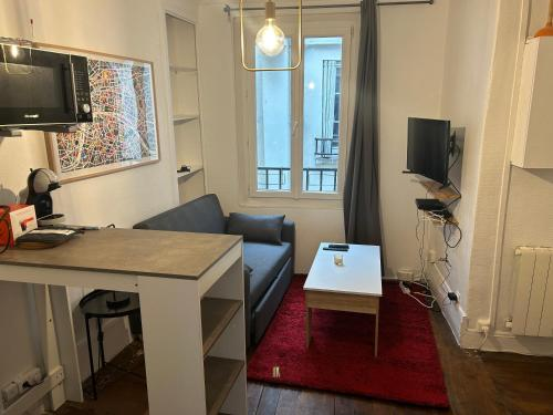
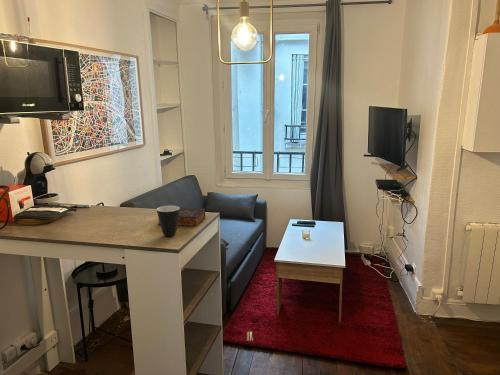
+ book (182, 216)
+ mug (169, 221)
